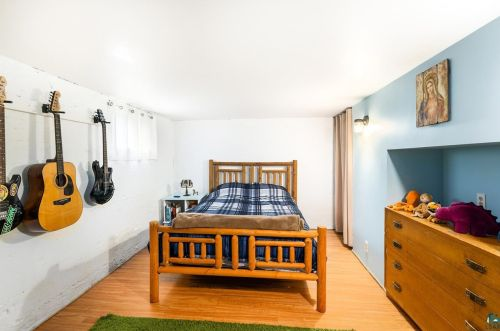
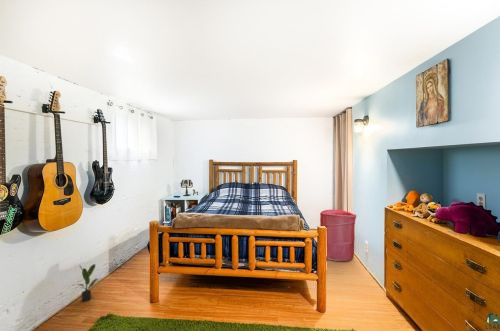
+ laundry hamper (337, 233)
+ potted plant (89, 280)
